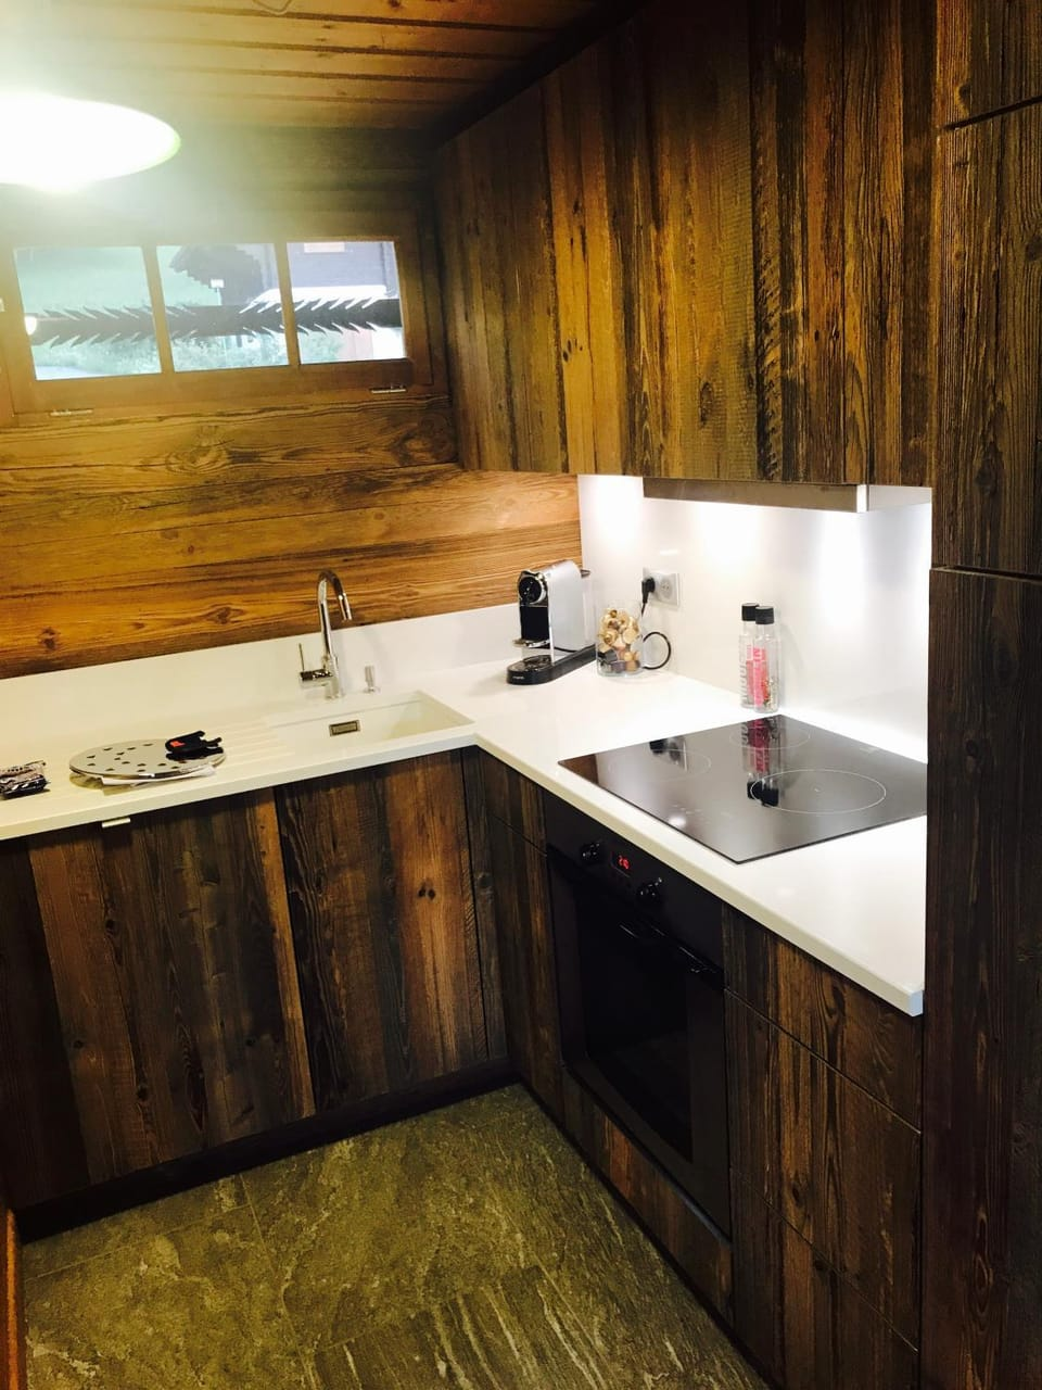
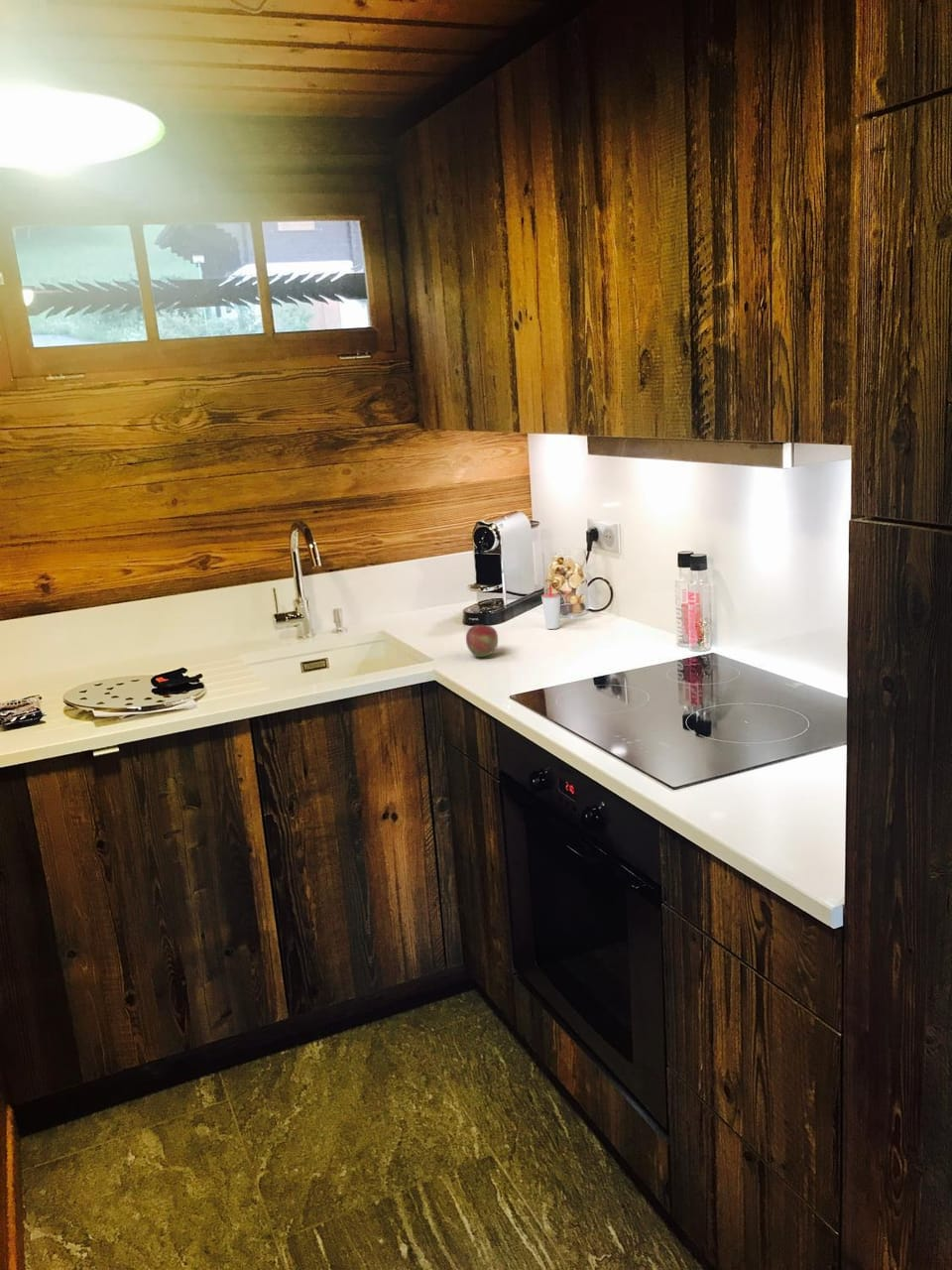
+ fruit (482, 639)
+ cup (551, 605)
